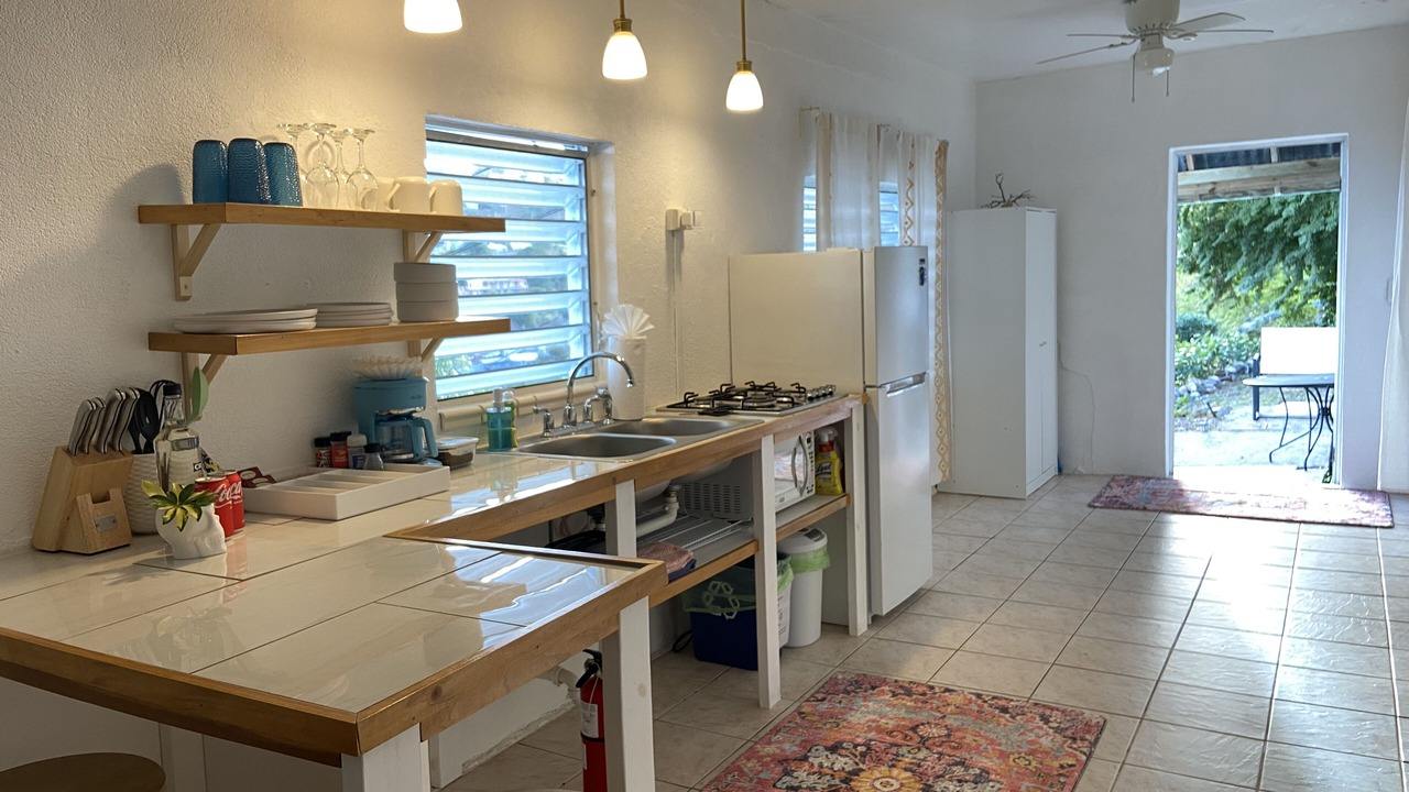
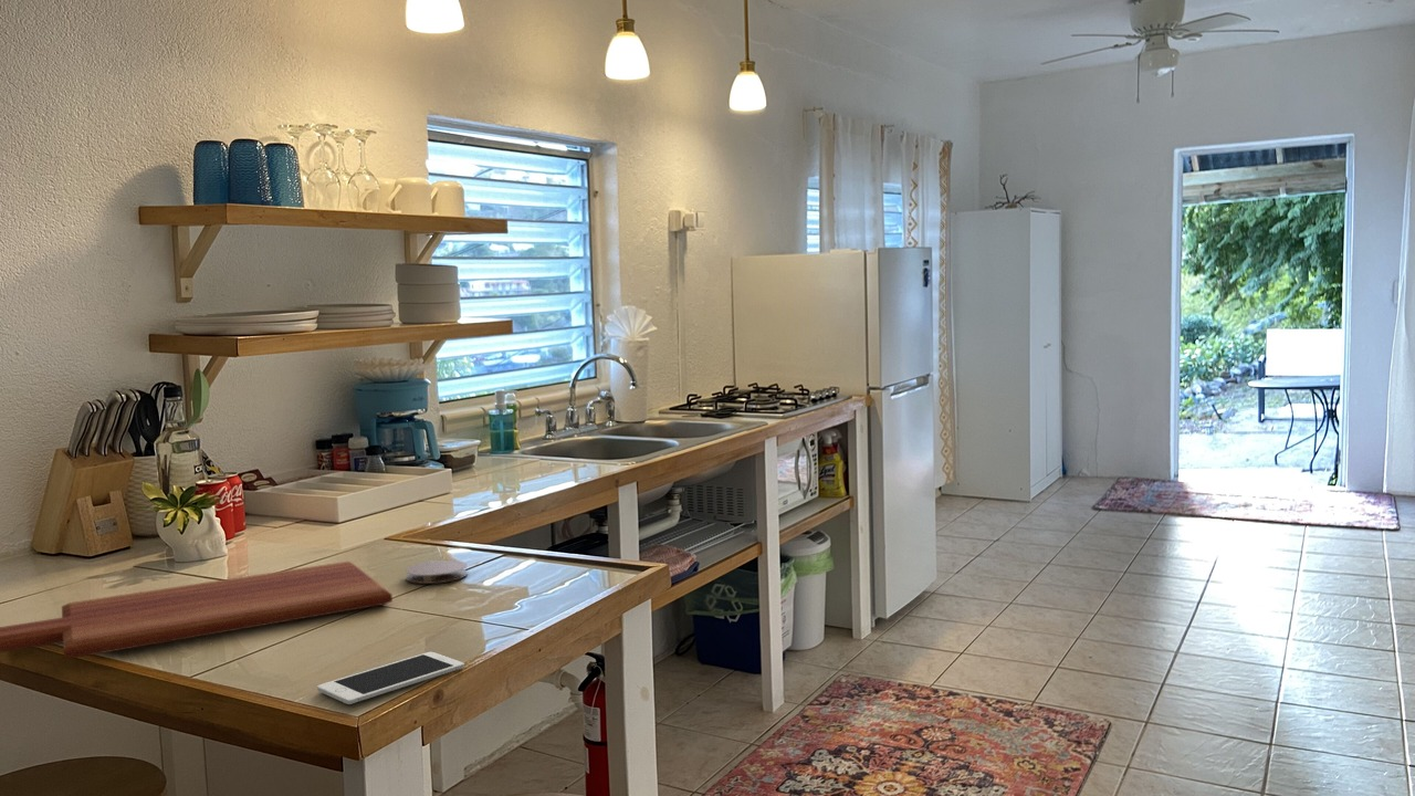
+ cutting board (216, 605)
+ coaster (437, 570)
+ cell phone (392, 675)
